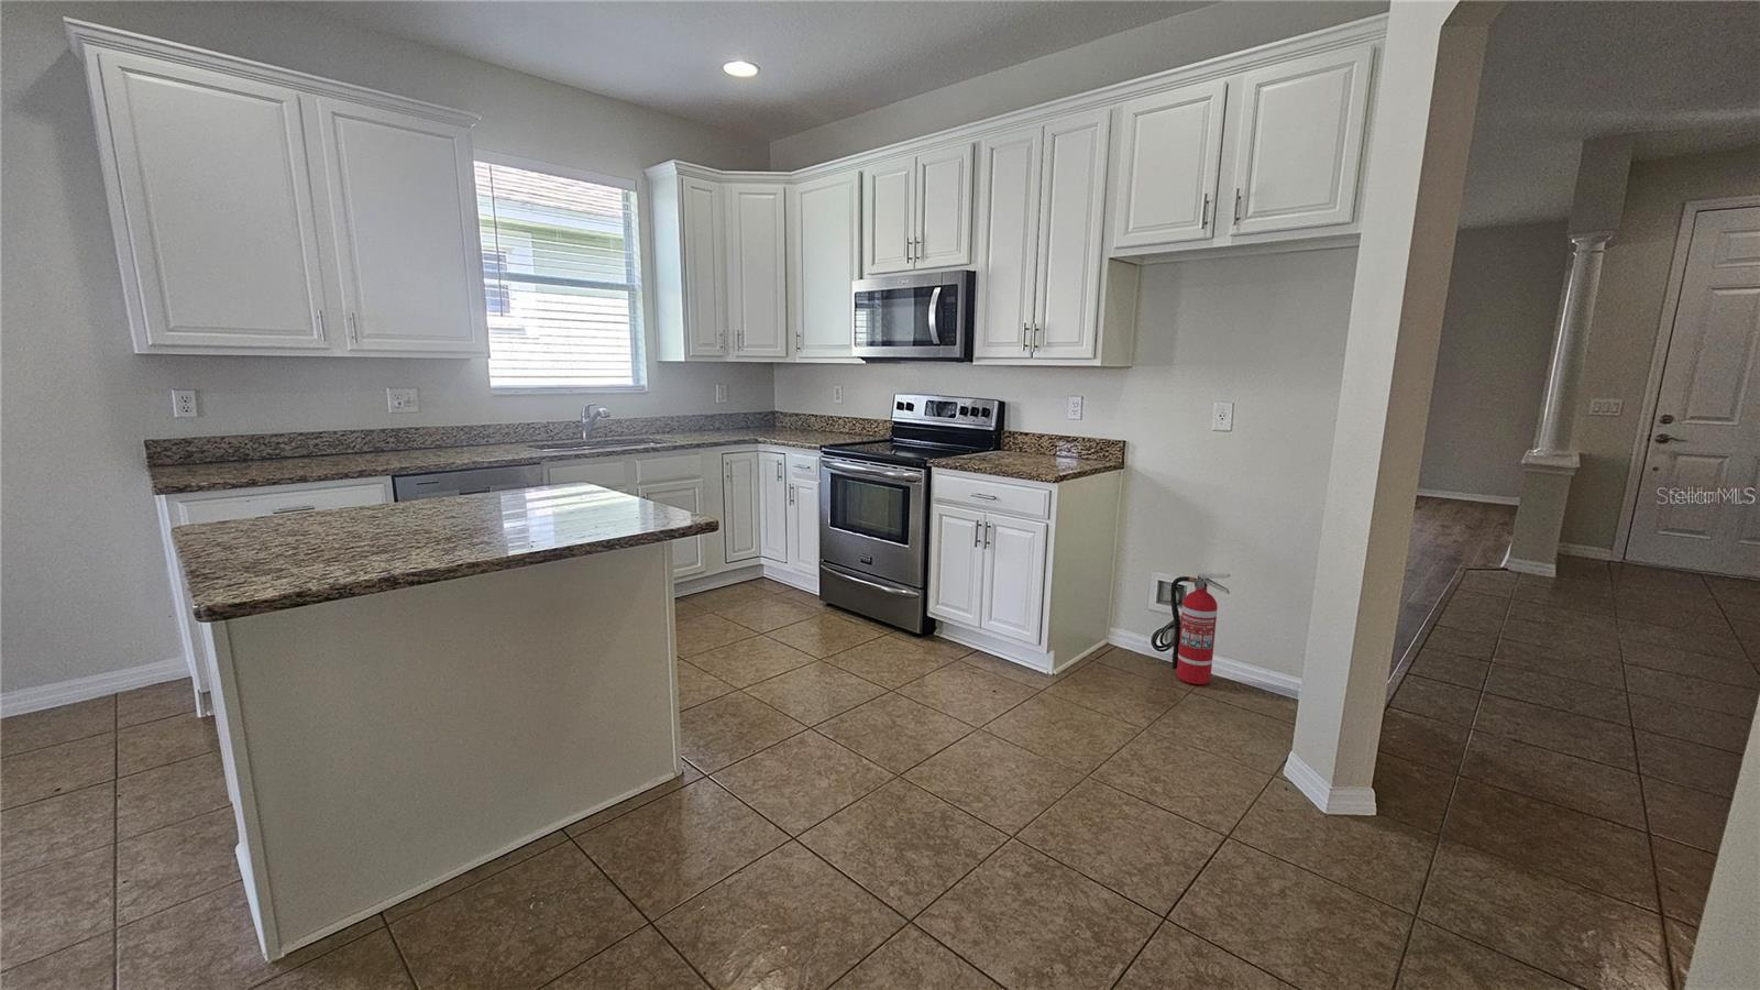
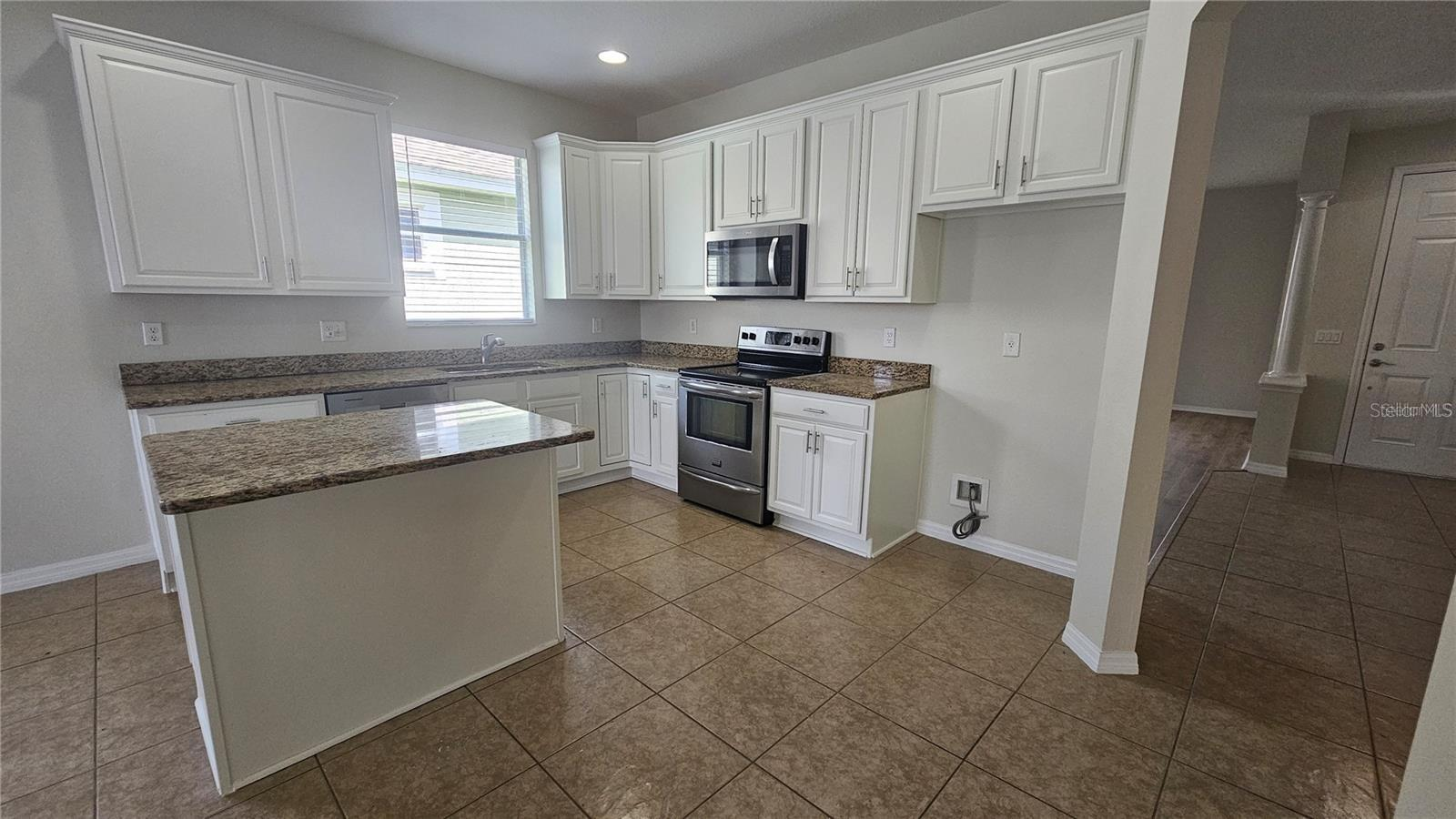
- fire extinguisher (1195, 625)
